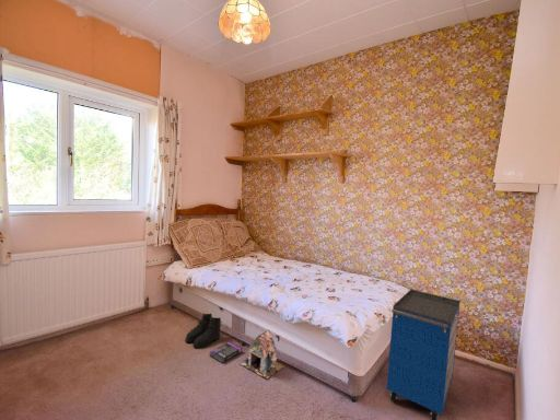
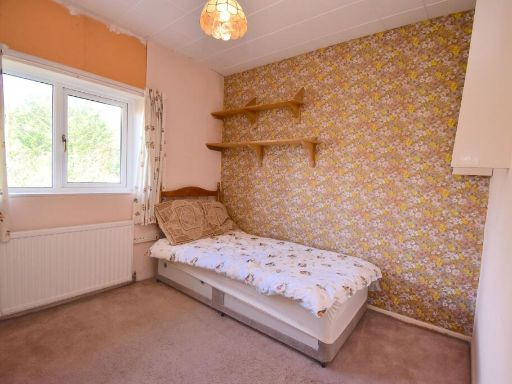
- toy house (262, 349)
- box (225, 351)
- boots (203, 327)
- cabinet (422, 350)
